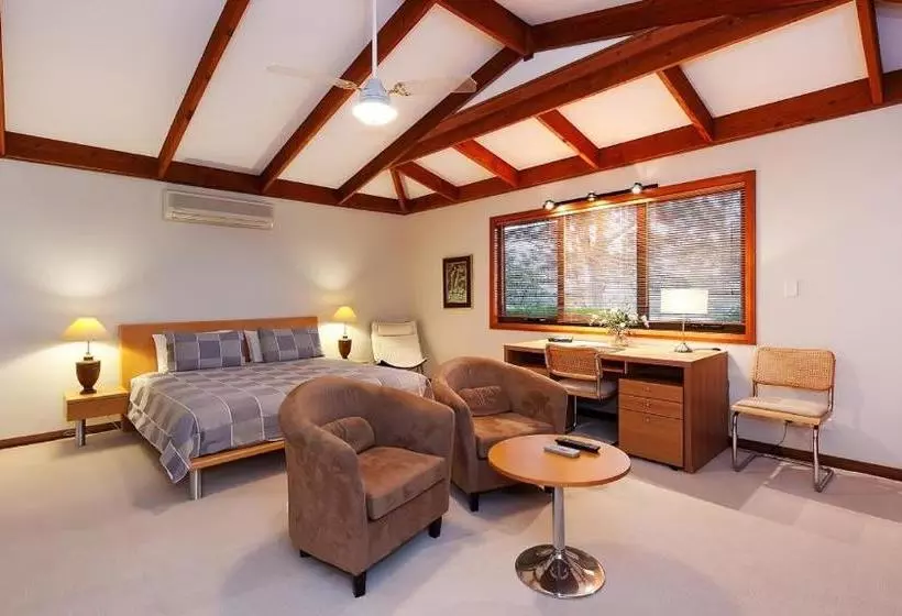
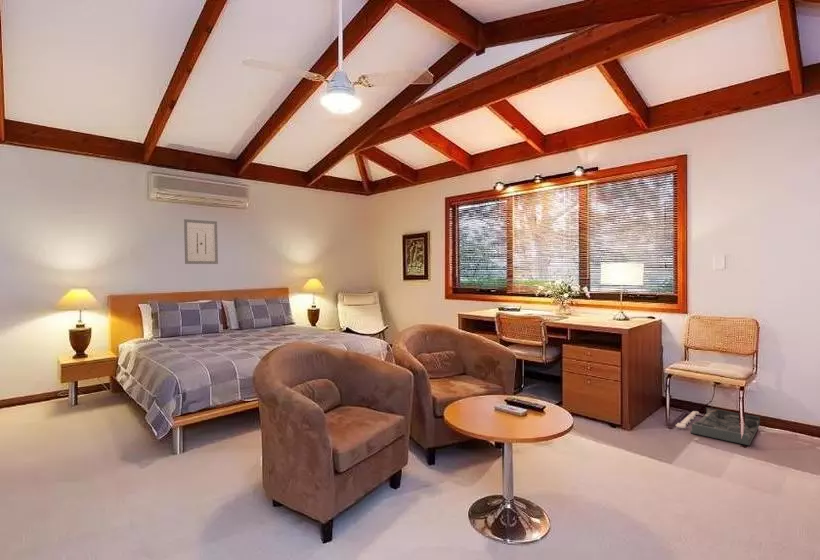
+ wall art (201, 242)
+ relief sculpture (717, 422)
